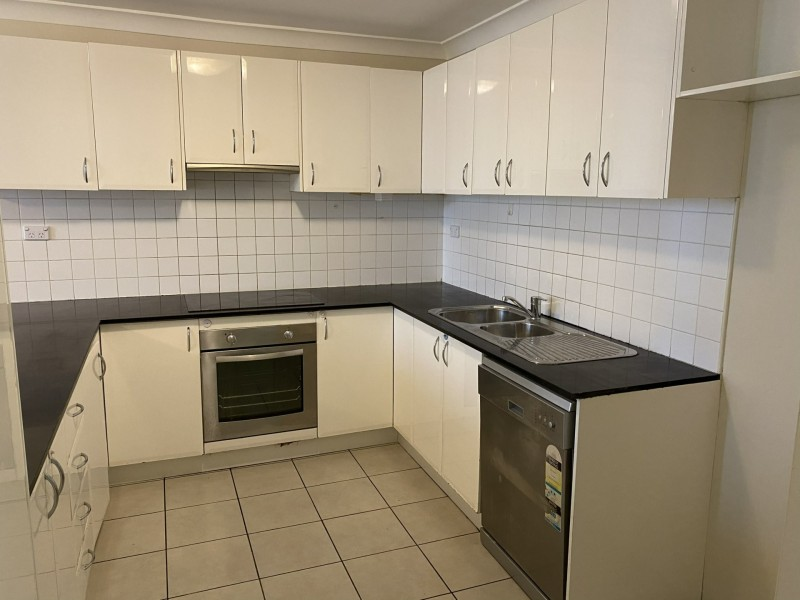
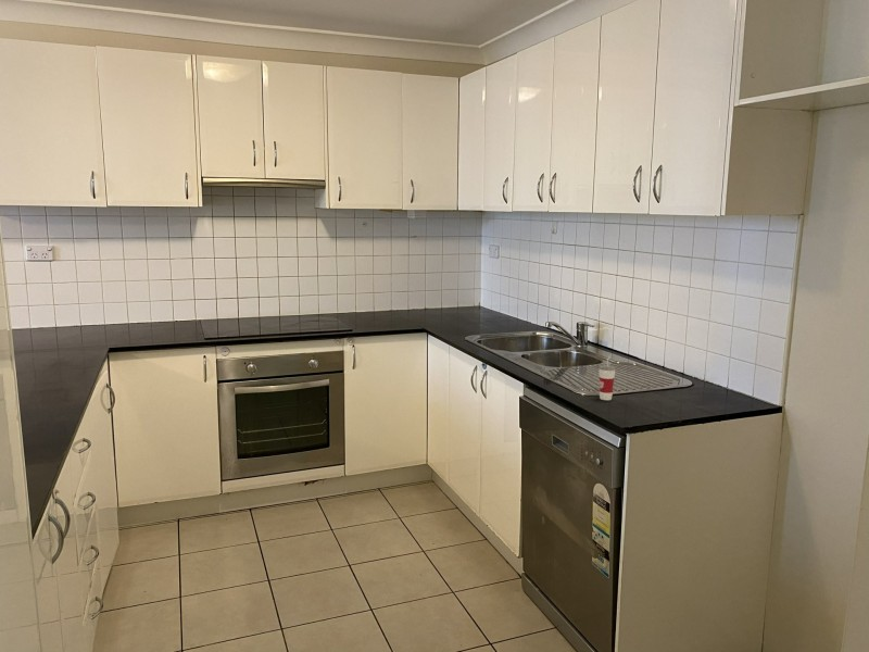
+ cup (606, 376)
